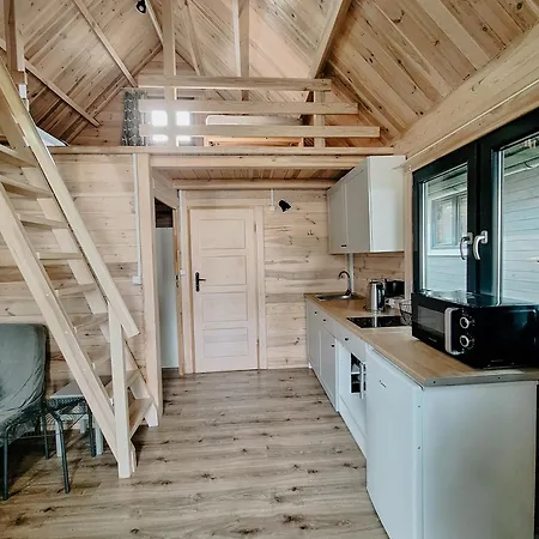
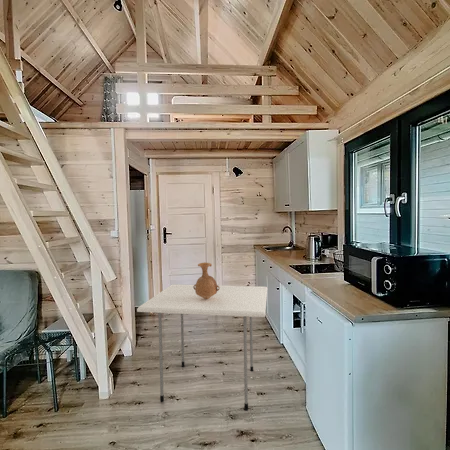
+ vase (206, 280)
+ dining table (210, 314)
